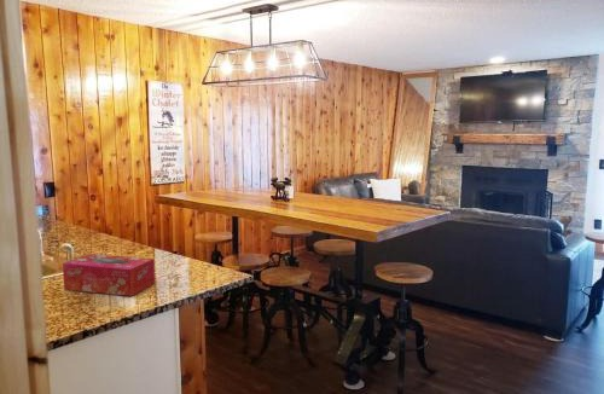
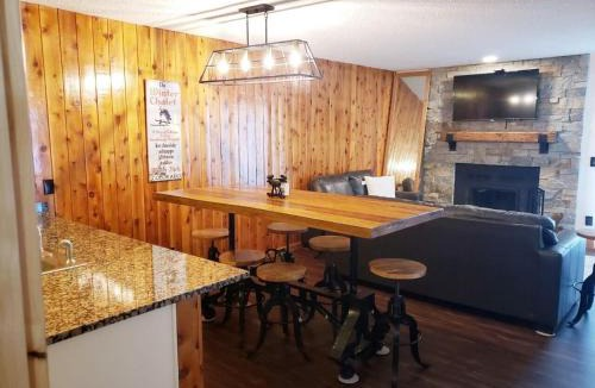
- tissue box (109, 273)
